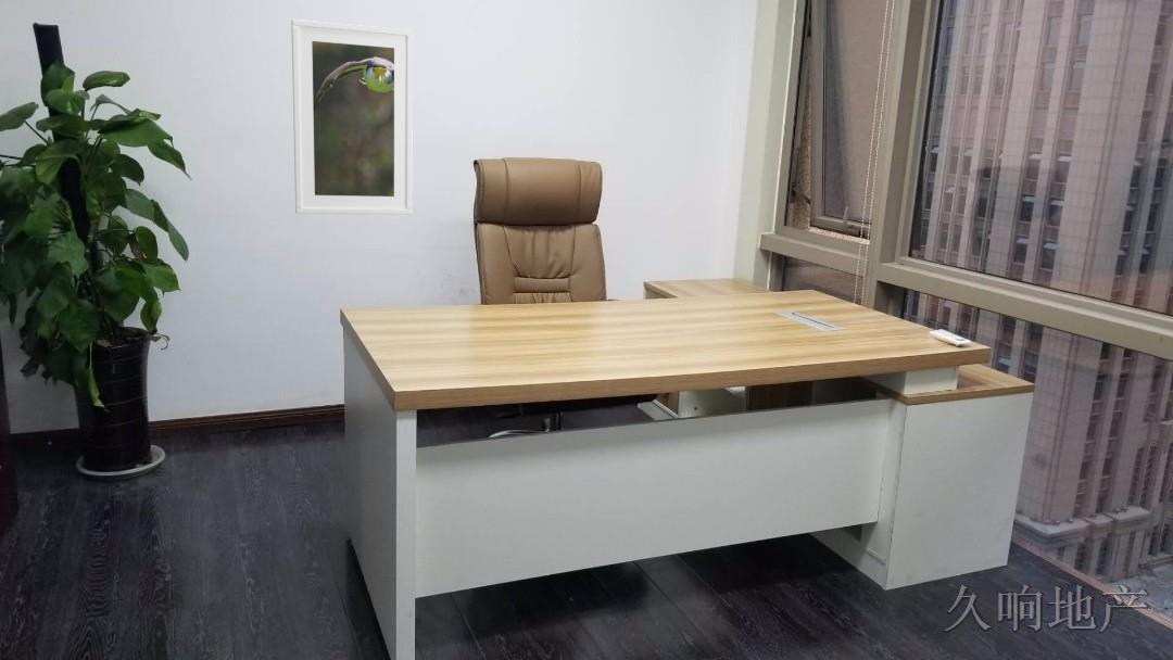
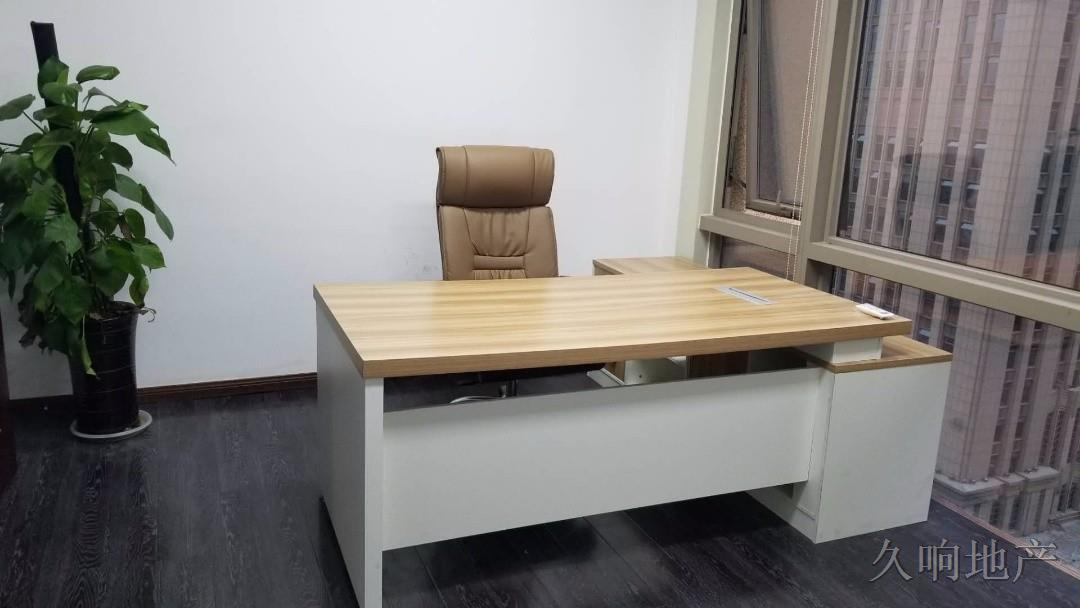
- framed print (354, 120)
